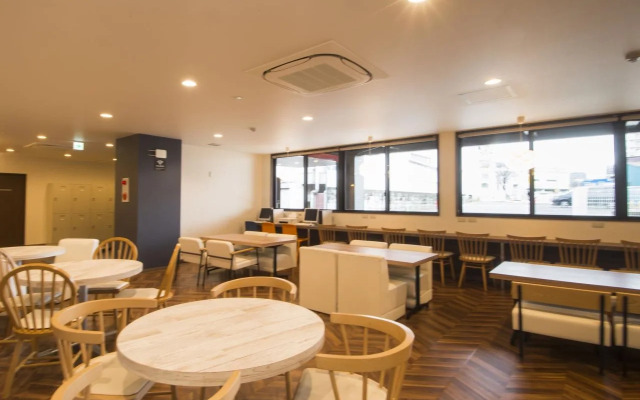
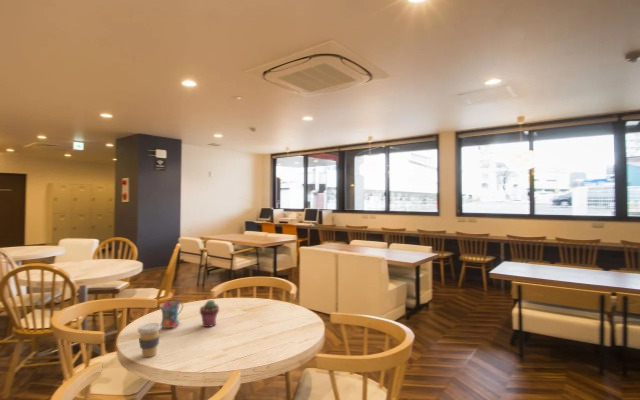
+ mug (172, 314)
+ potted succulent (209, 312)
+ coffee cup (149, 340)
